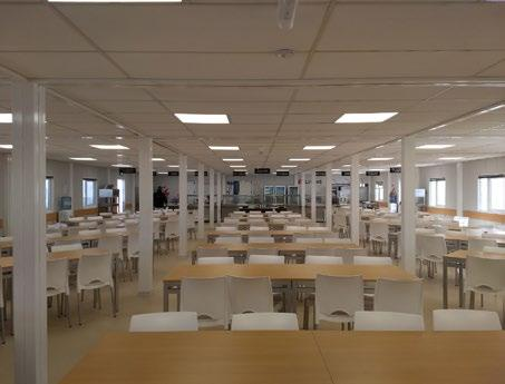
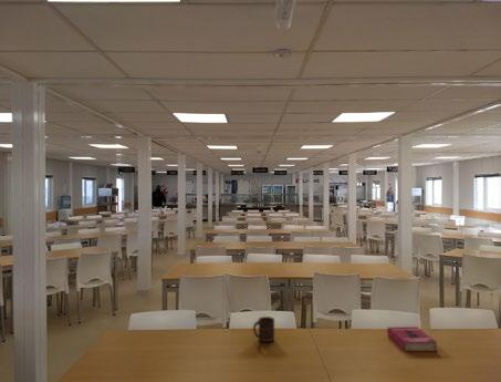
+ book (410, 338)
+ cup (264, 330)
